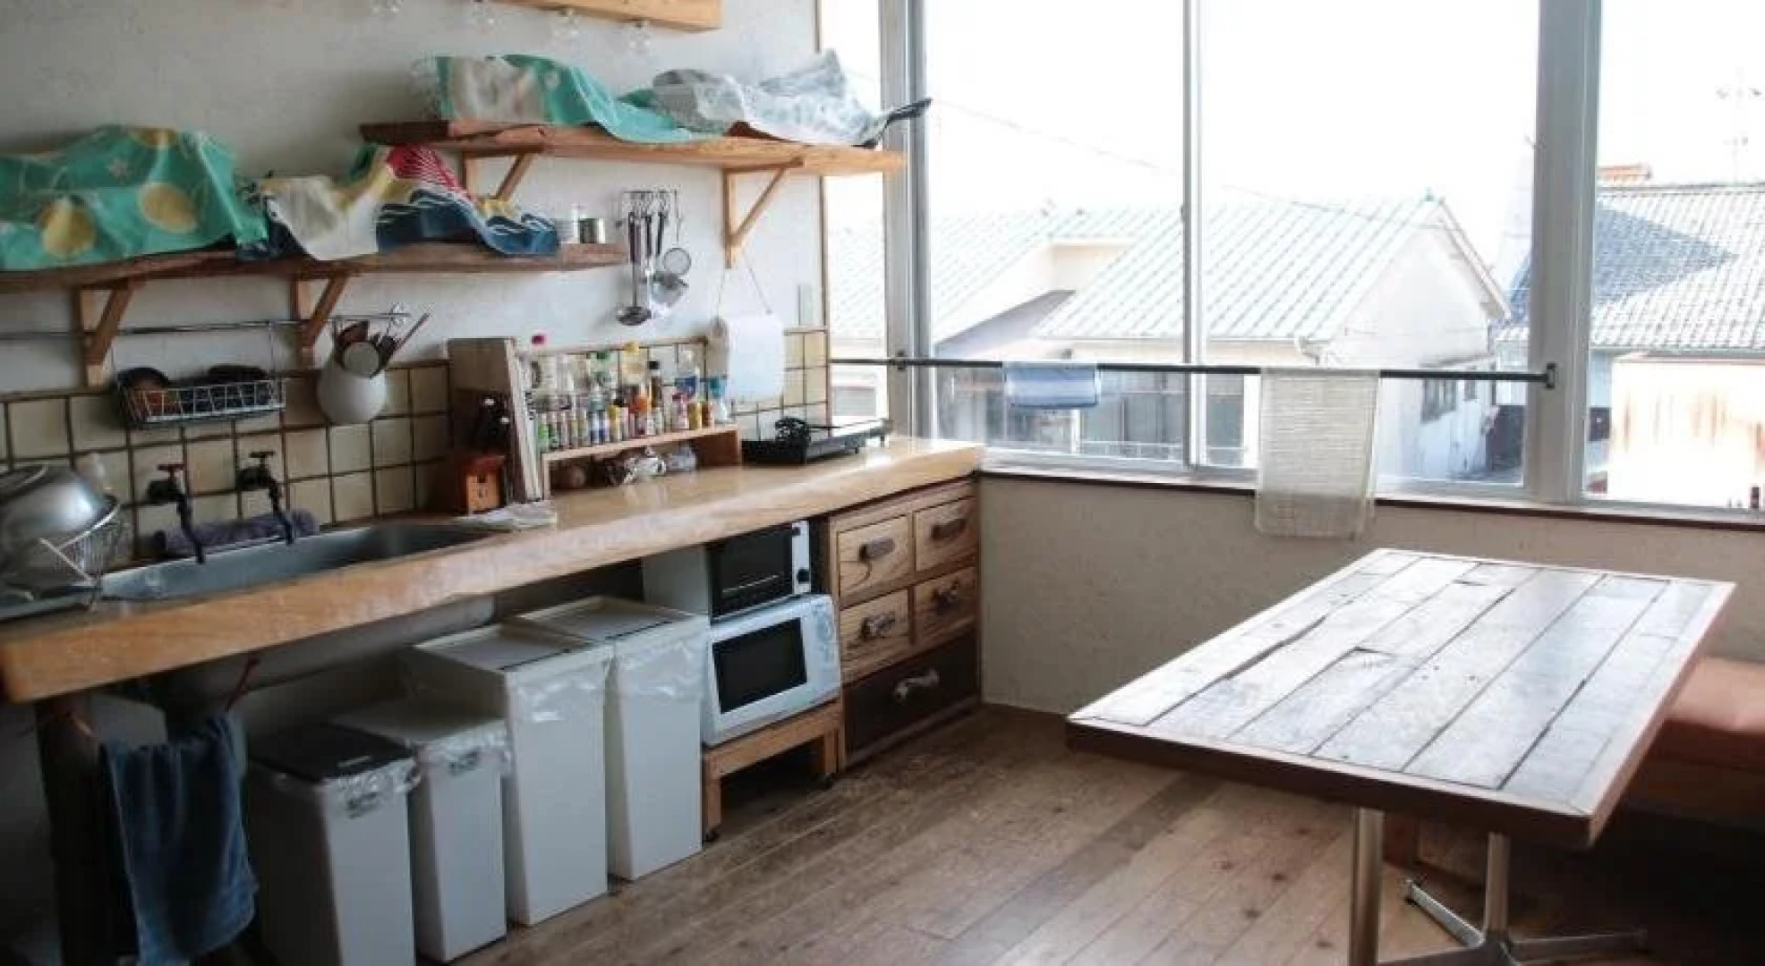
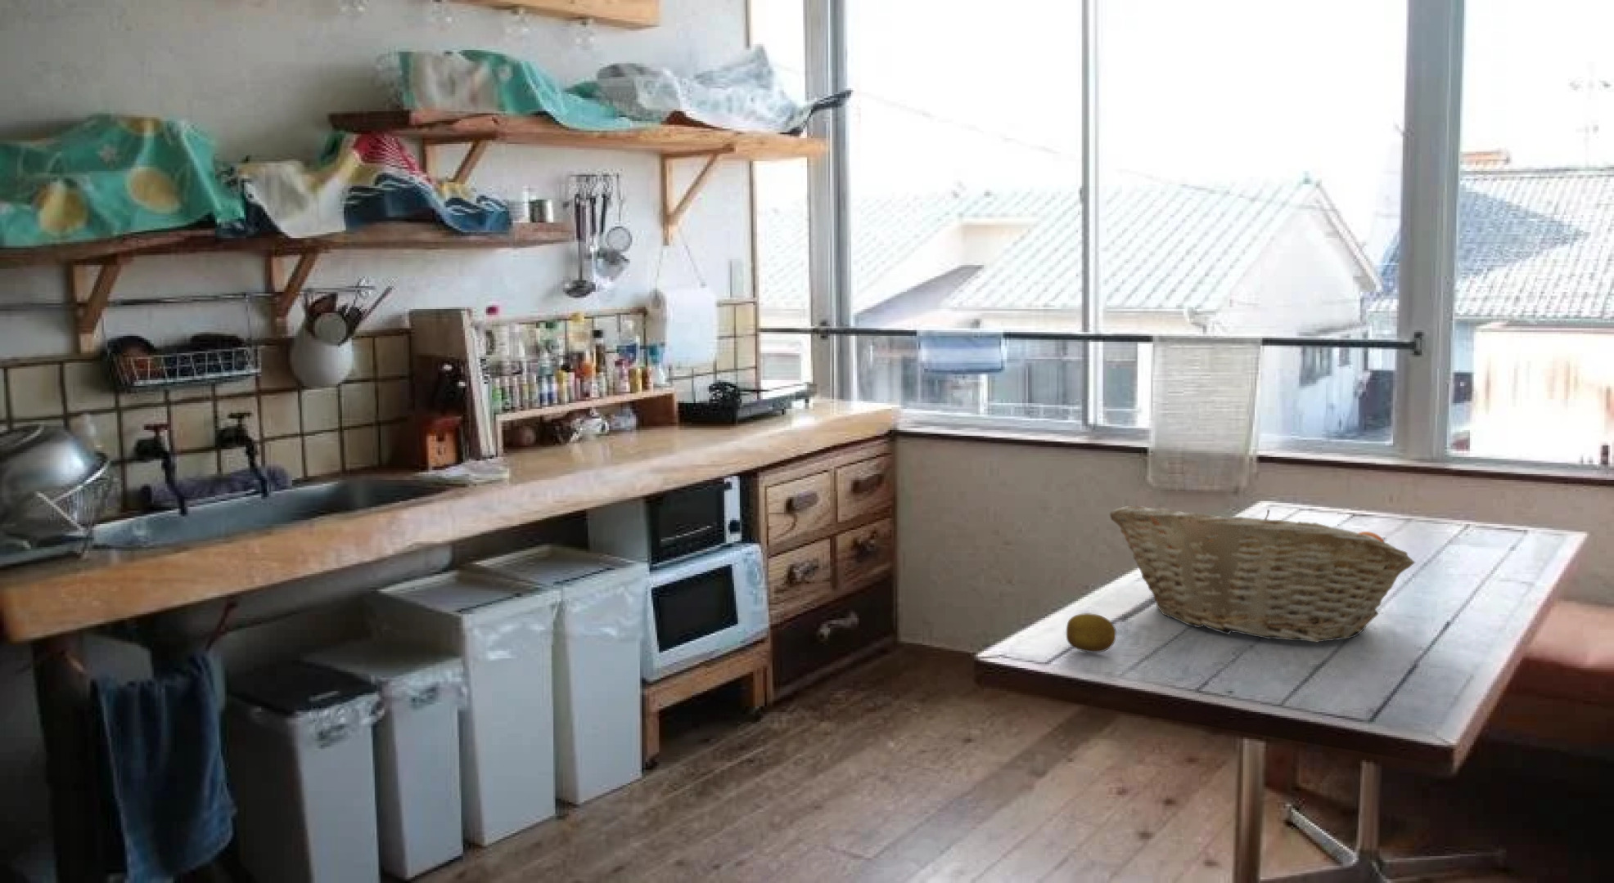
+ fruit (1091, 633)
+ fruit basket (1254, 560)
